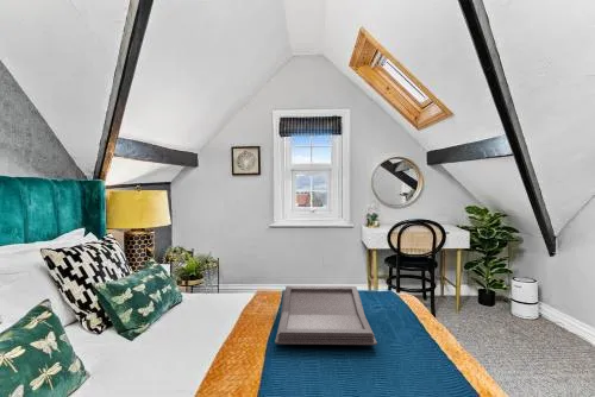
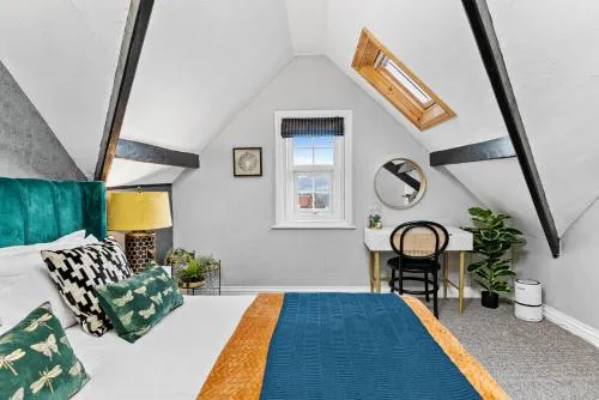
- serving tray (322, 313)
